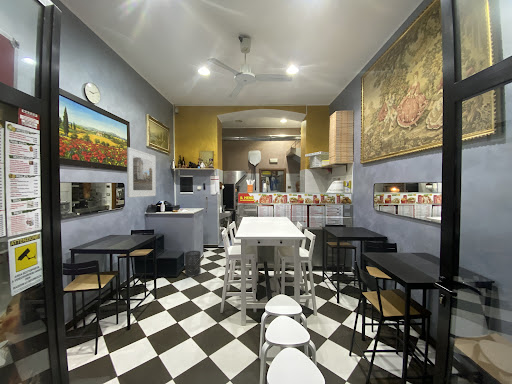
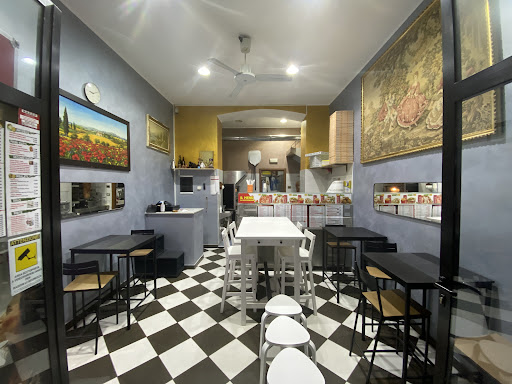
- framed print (143, 174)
- trash can (192, 263)
